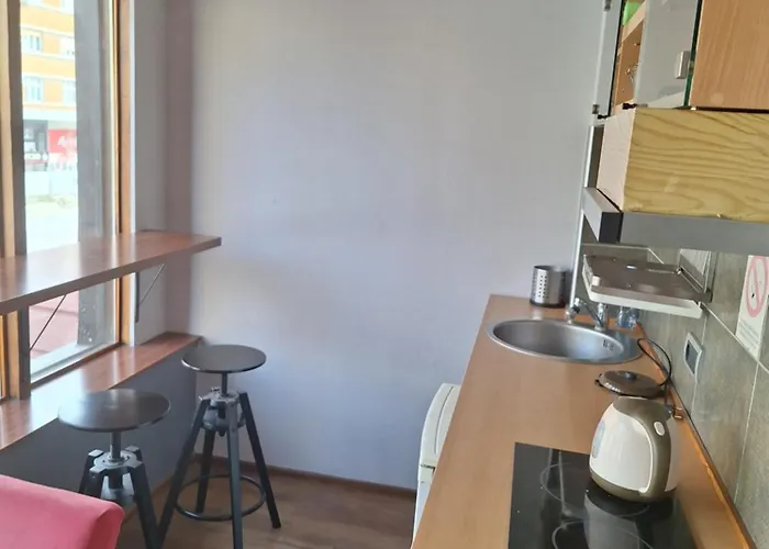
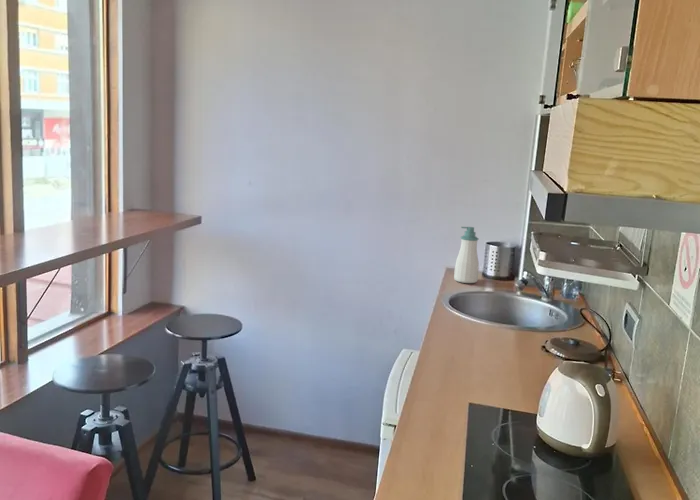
+ soap bottle (468, 254)
